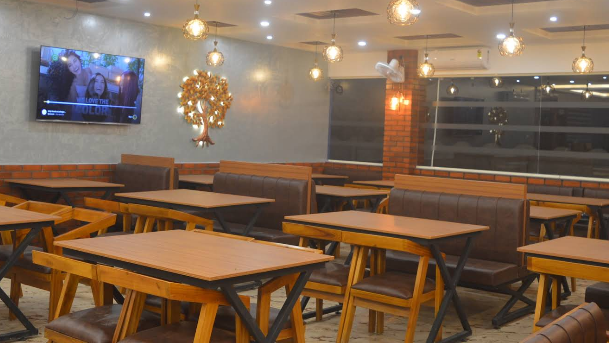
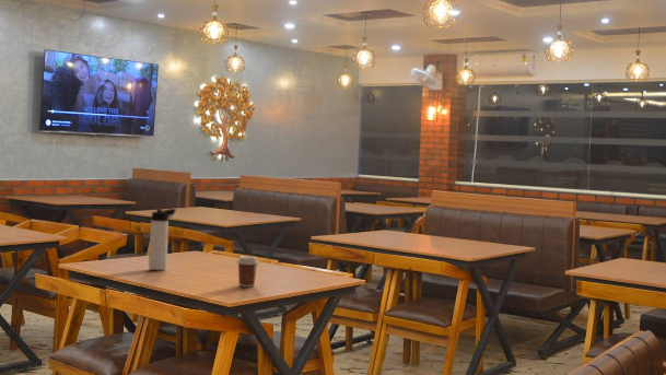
+ coffee cup (247, 271)
+ thermos bottle (162, 238)
